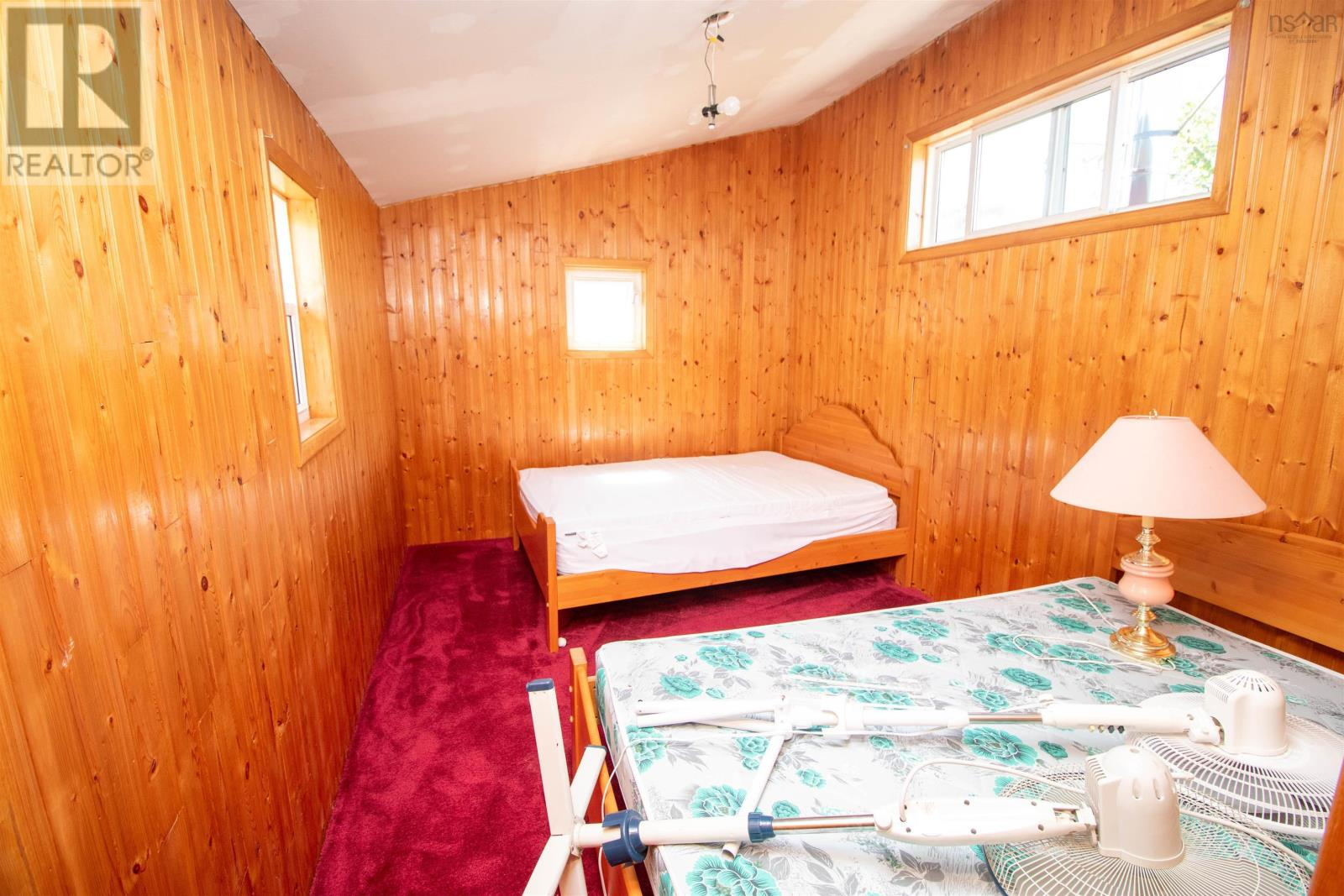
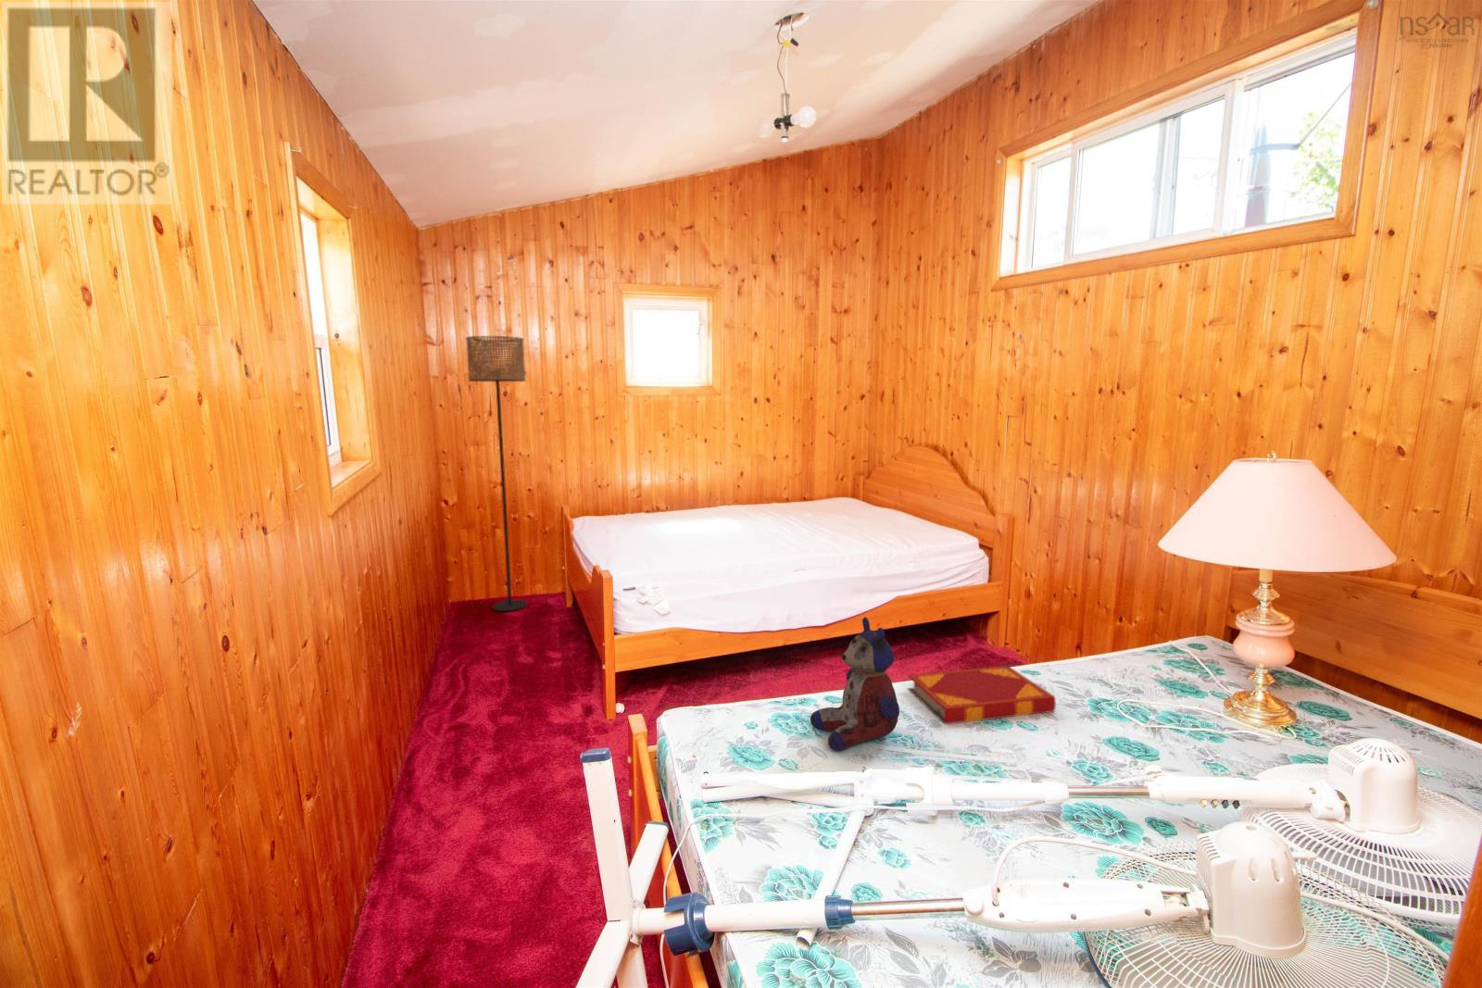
+ floor lamp (502, 476)
+ hardback book (978, 692)
+ stuffed bear (855, 680)
